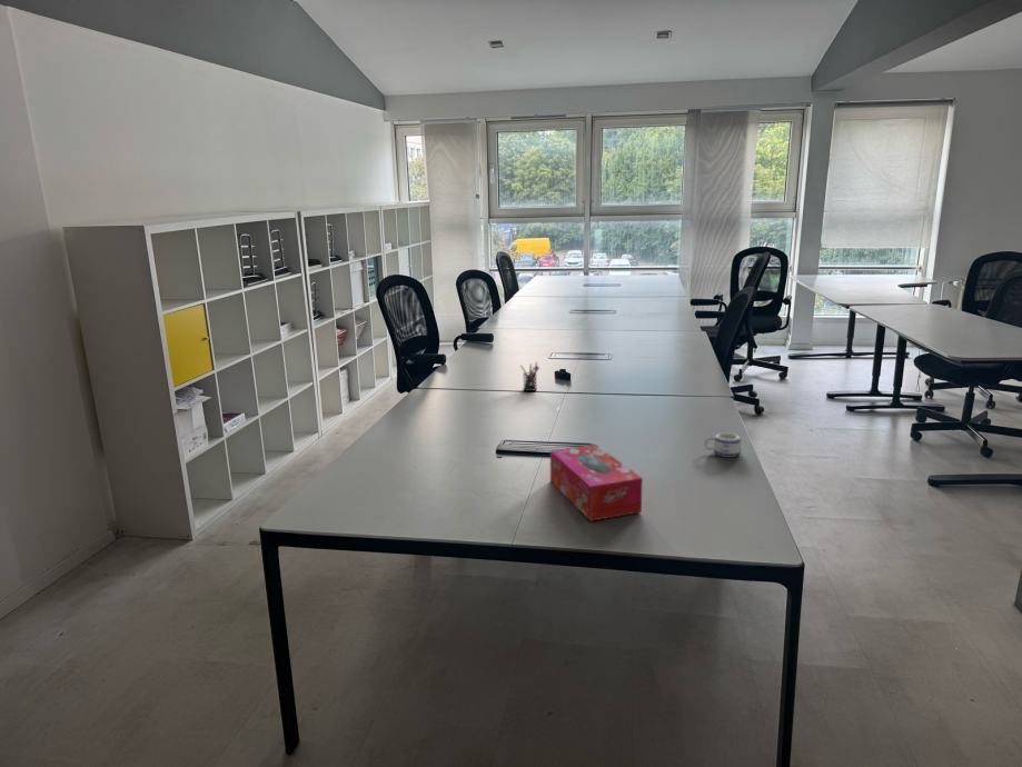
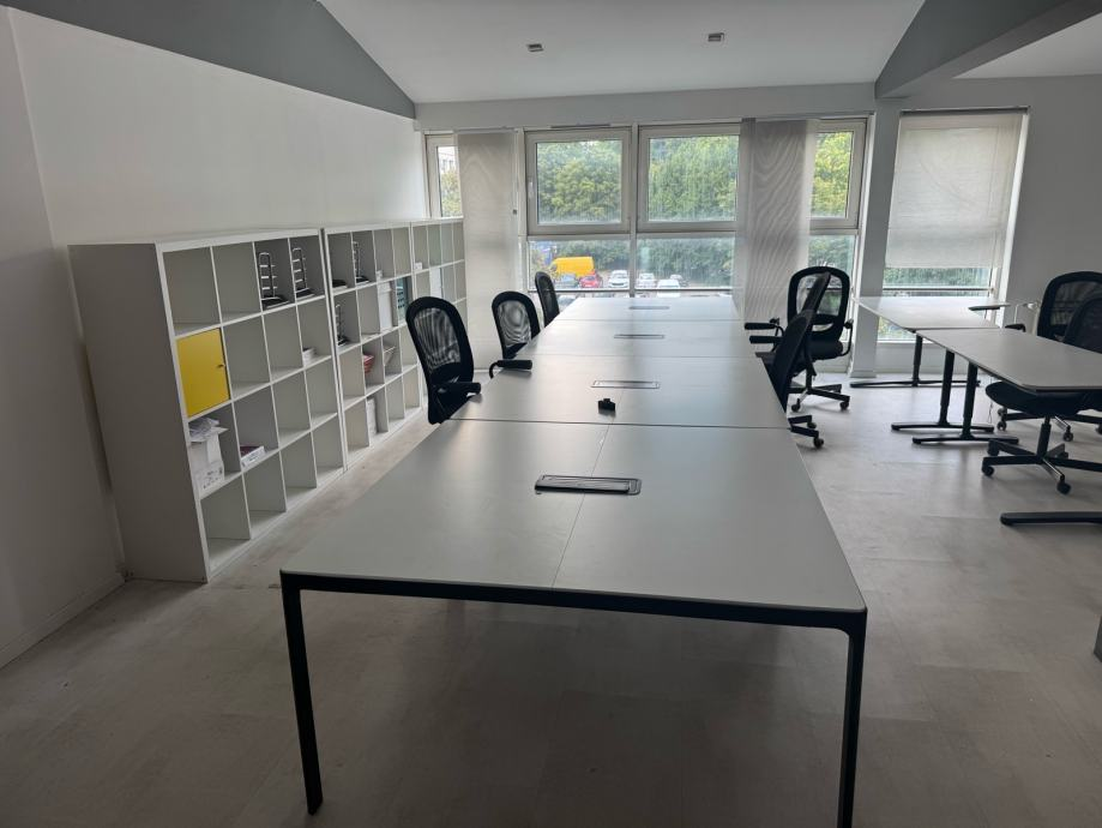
- pen holder (530, 375)
- tissue box (593, 479)
- mug (723, 444)
